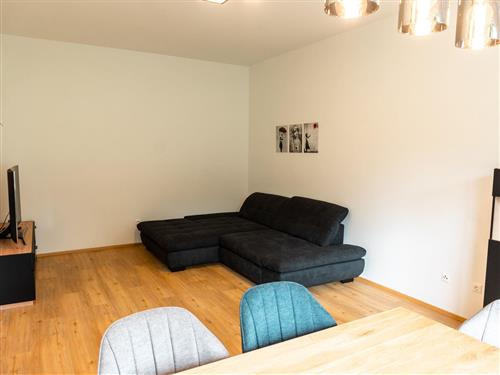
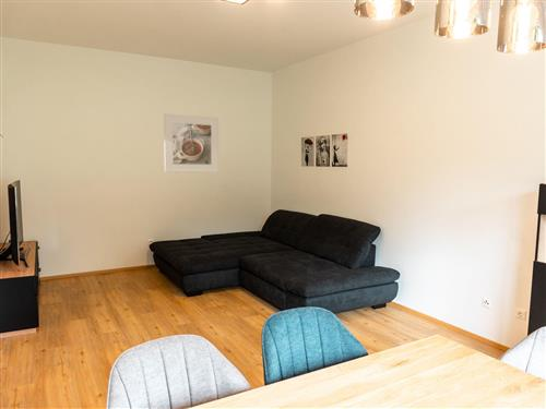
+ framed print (192, 144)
